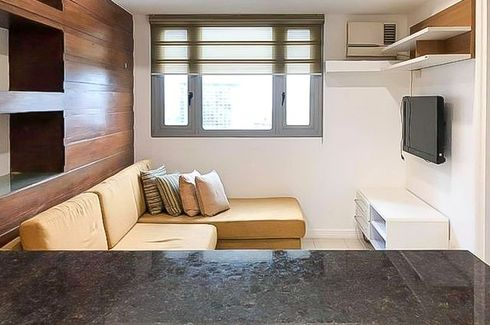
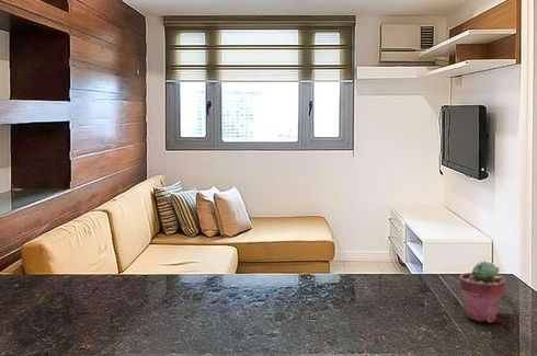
+ potted succulent (482, 289)
